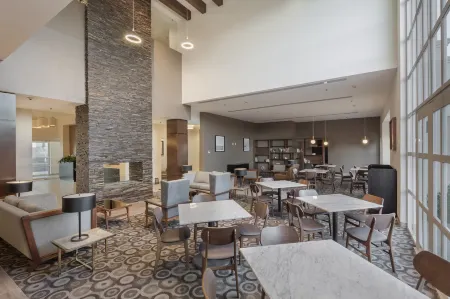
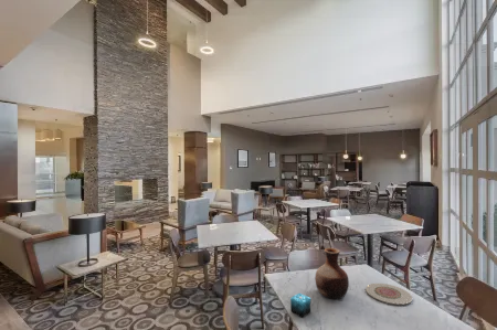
+ candle (300, 301)
+ vase (331, 272)
+ plate (388, 292)
